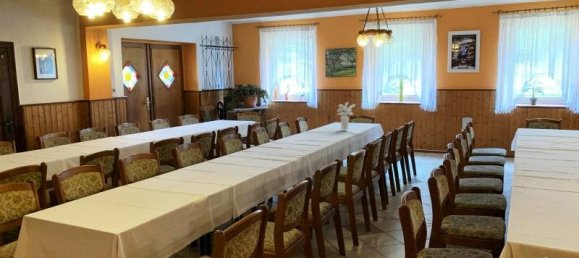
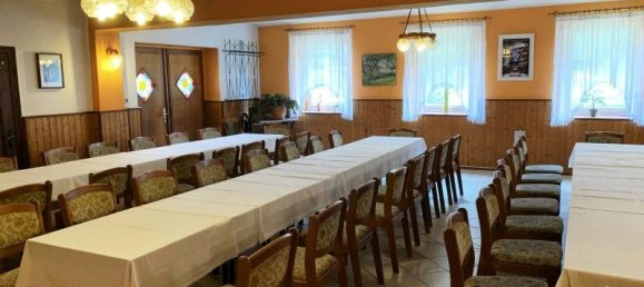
- flower arrangement (346, 115)
